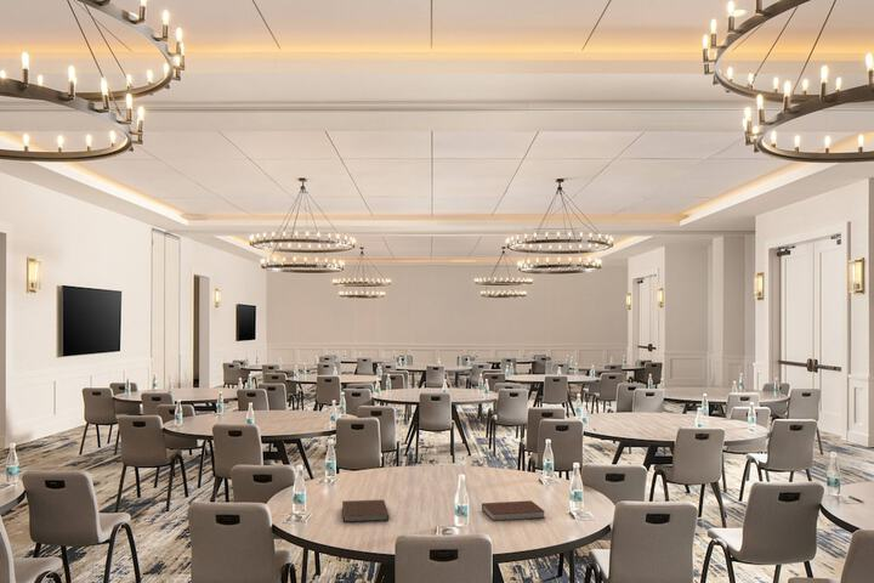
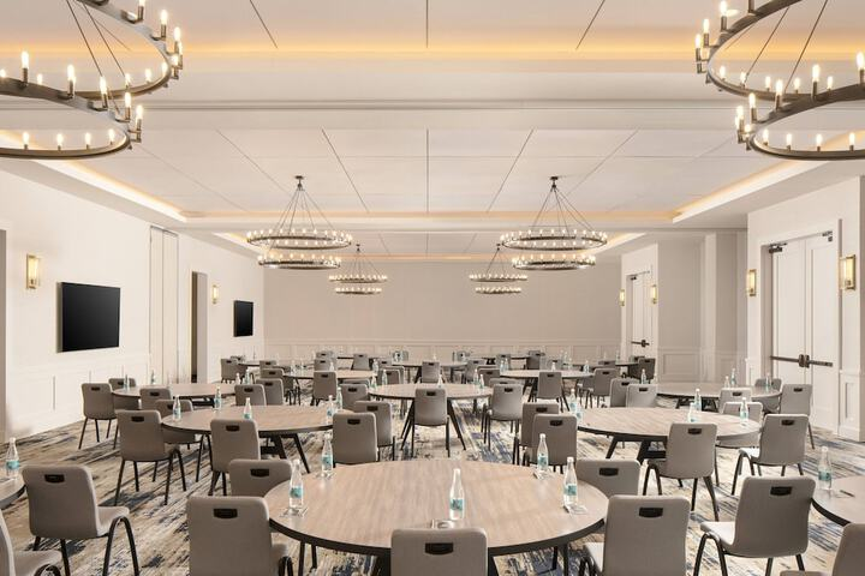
- notebook (364, 510)
- notebook (512, 510)
